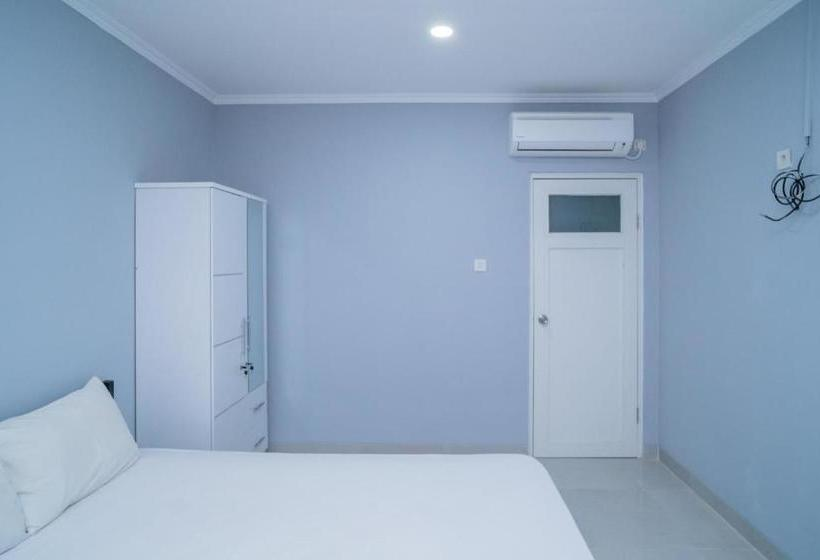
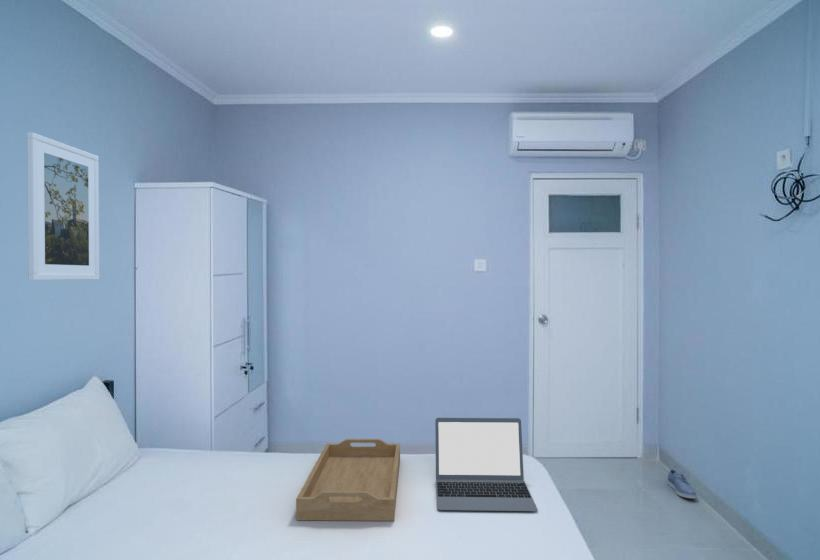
+ shoe (682, 482)
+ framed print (66, 212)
+ laptop (482, 461)
+ serving tray (355, 473)
